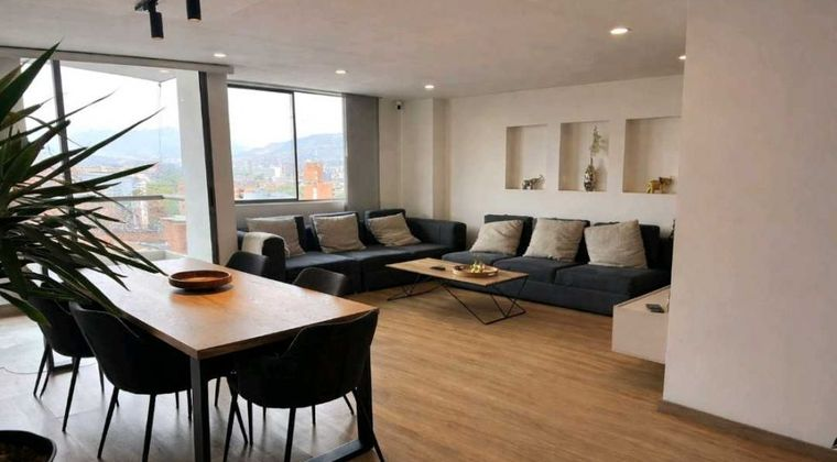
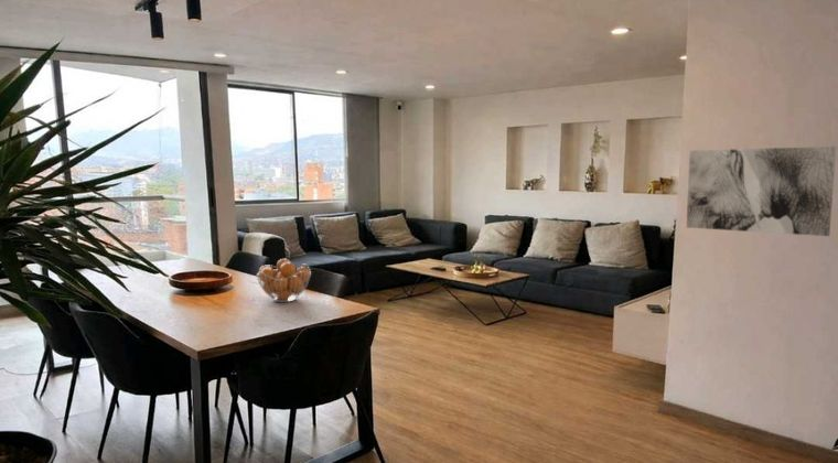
+ wall art (755, 190)
+ fruit basket (283, 280)
